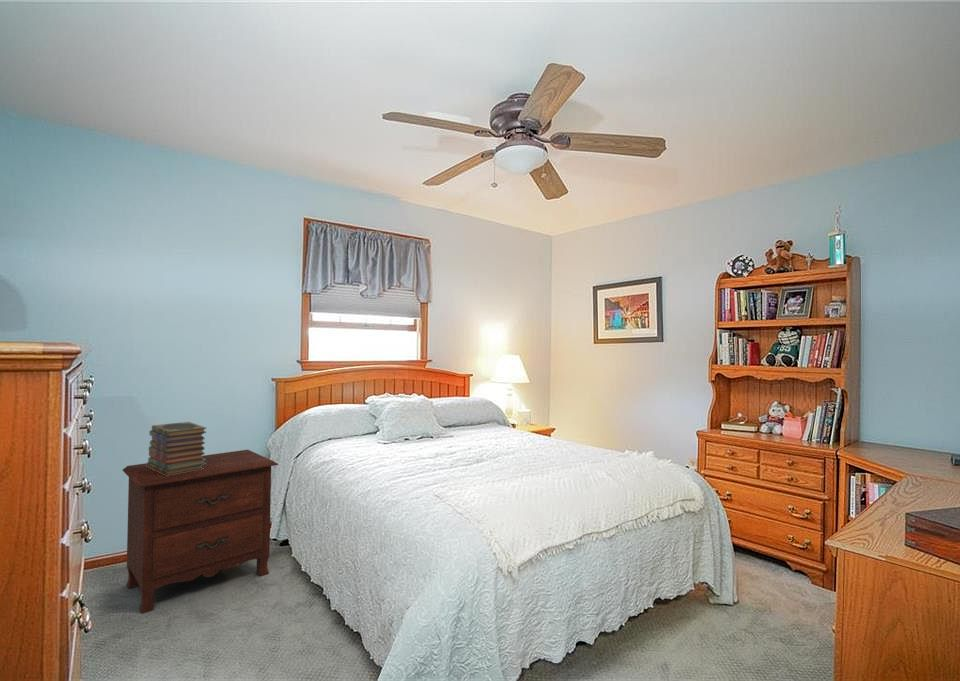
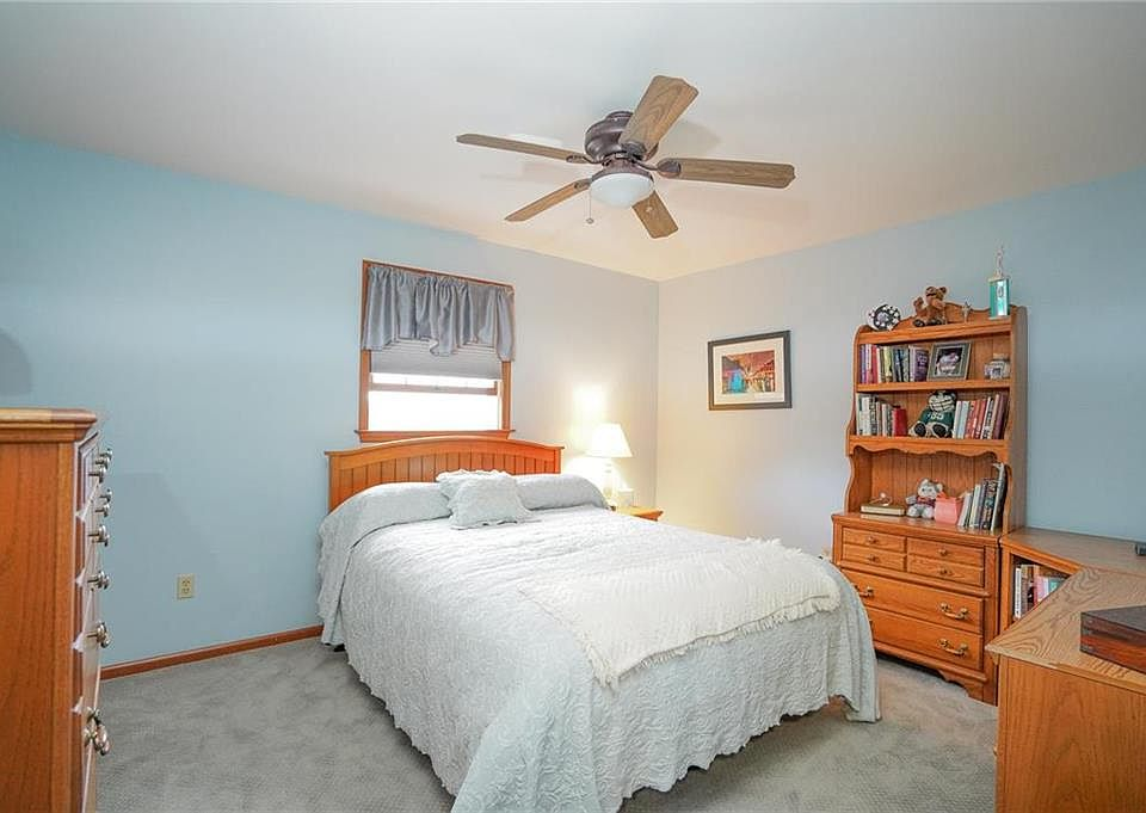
- nightstand (201, 521)
- book stack (177, 446)
